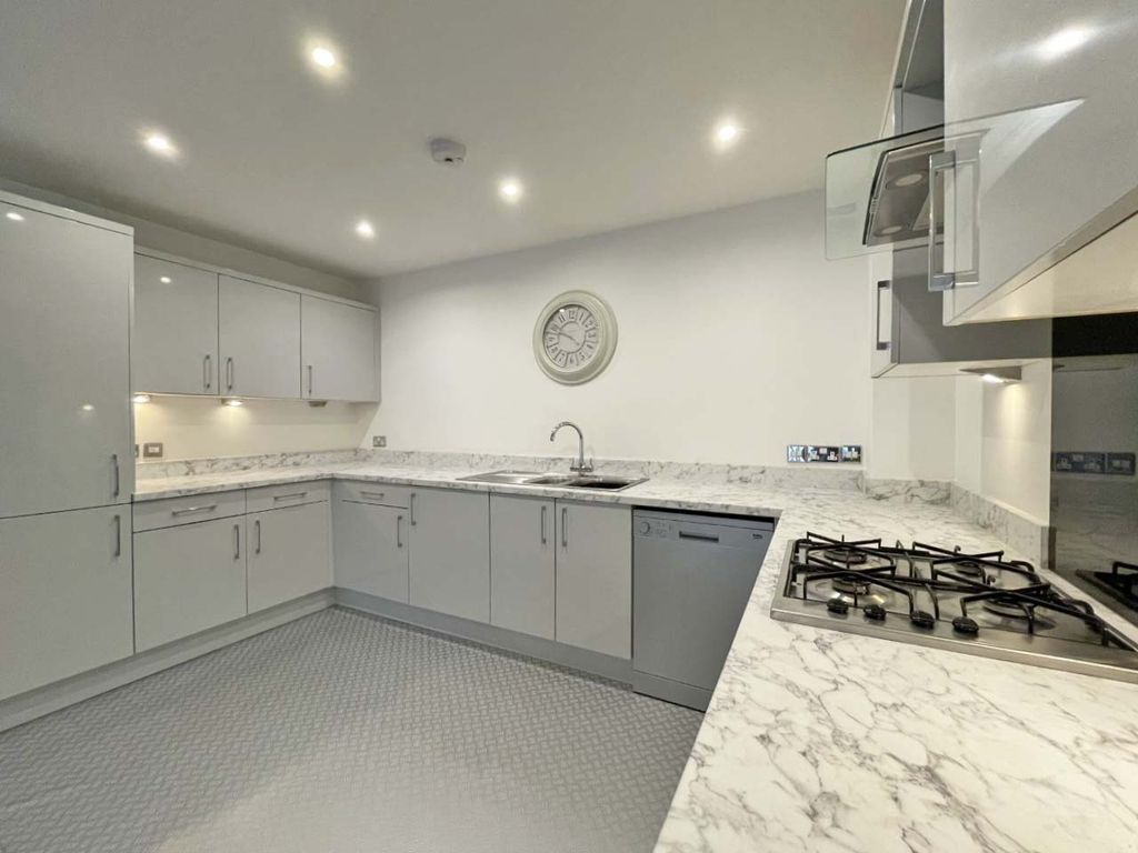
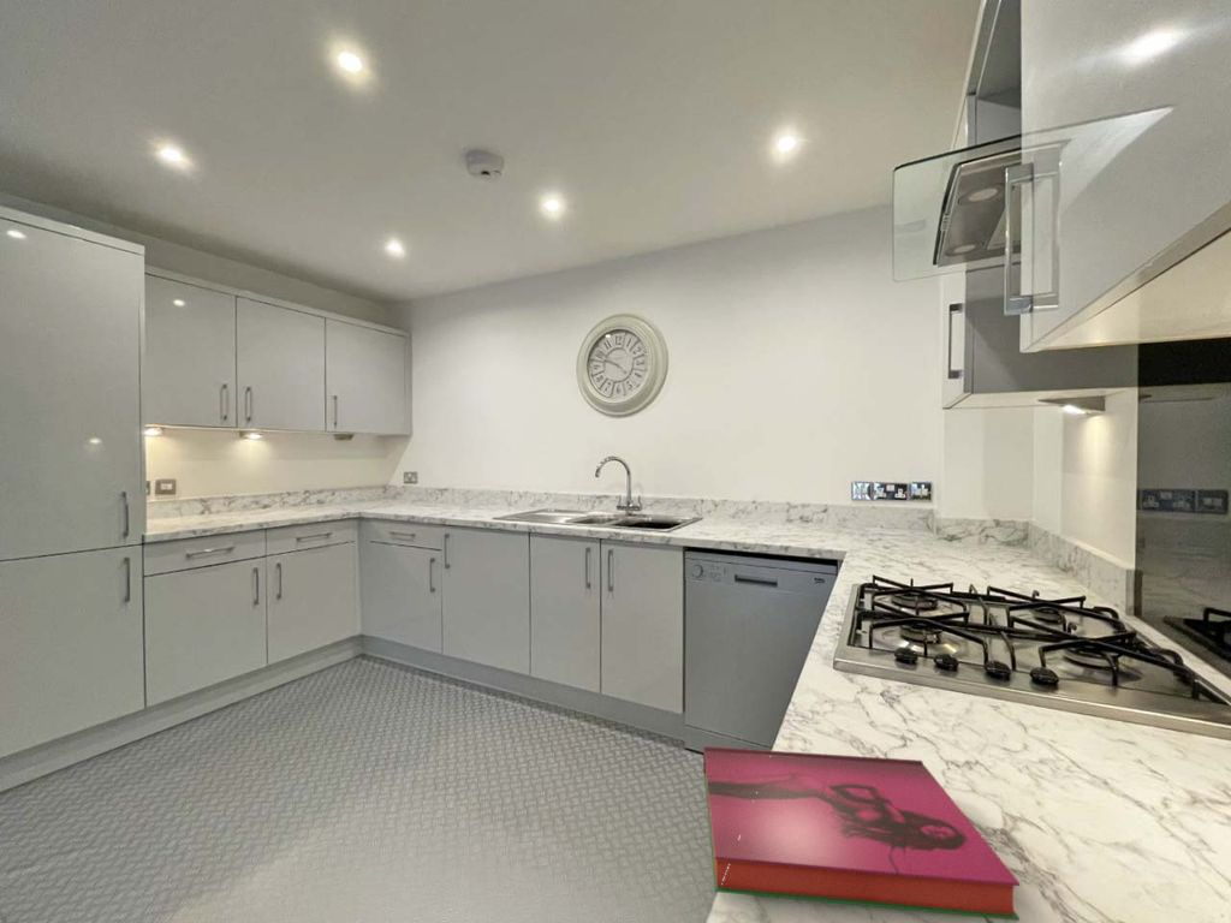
+ hardback book (831, 816)
